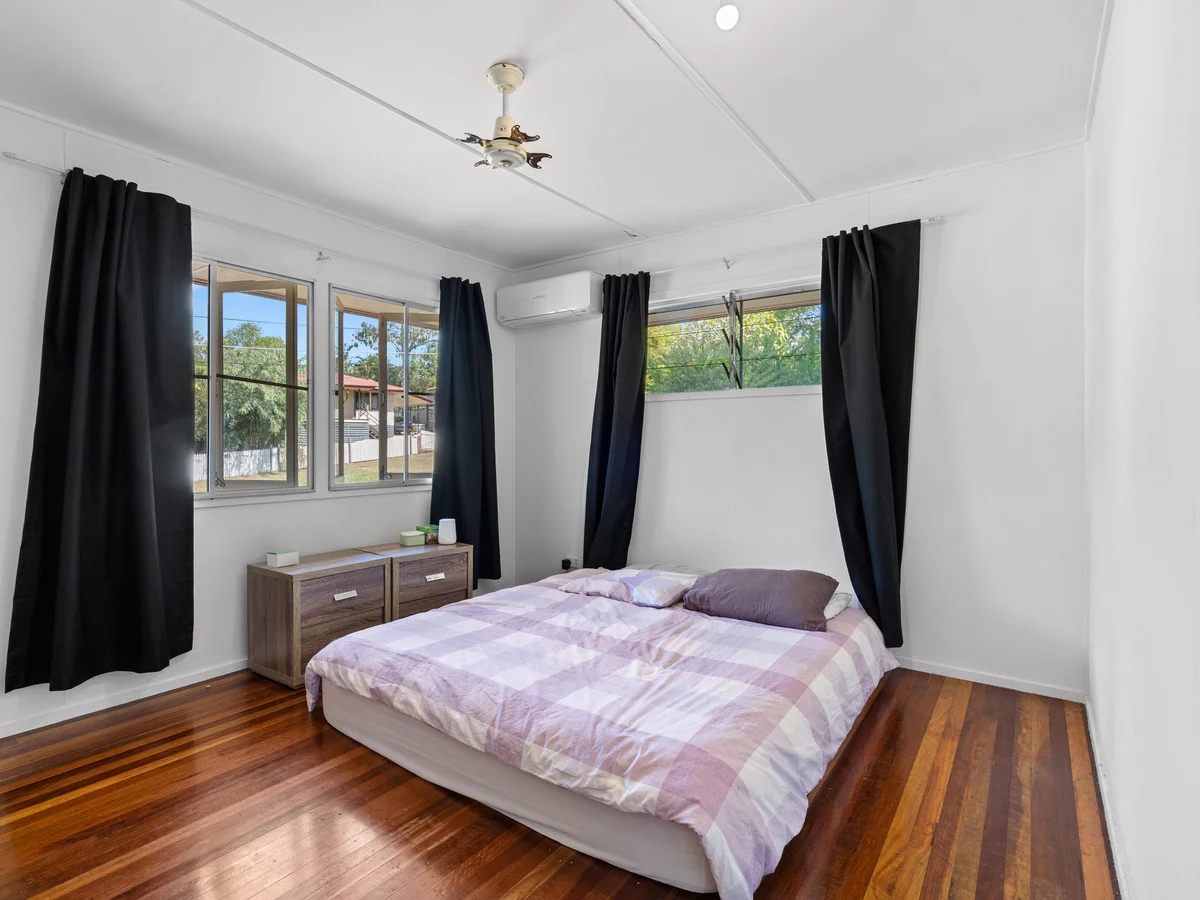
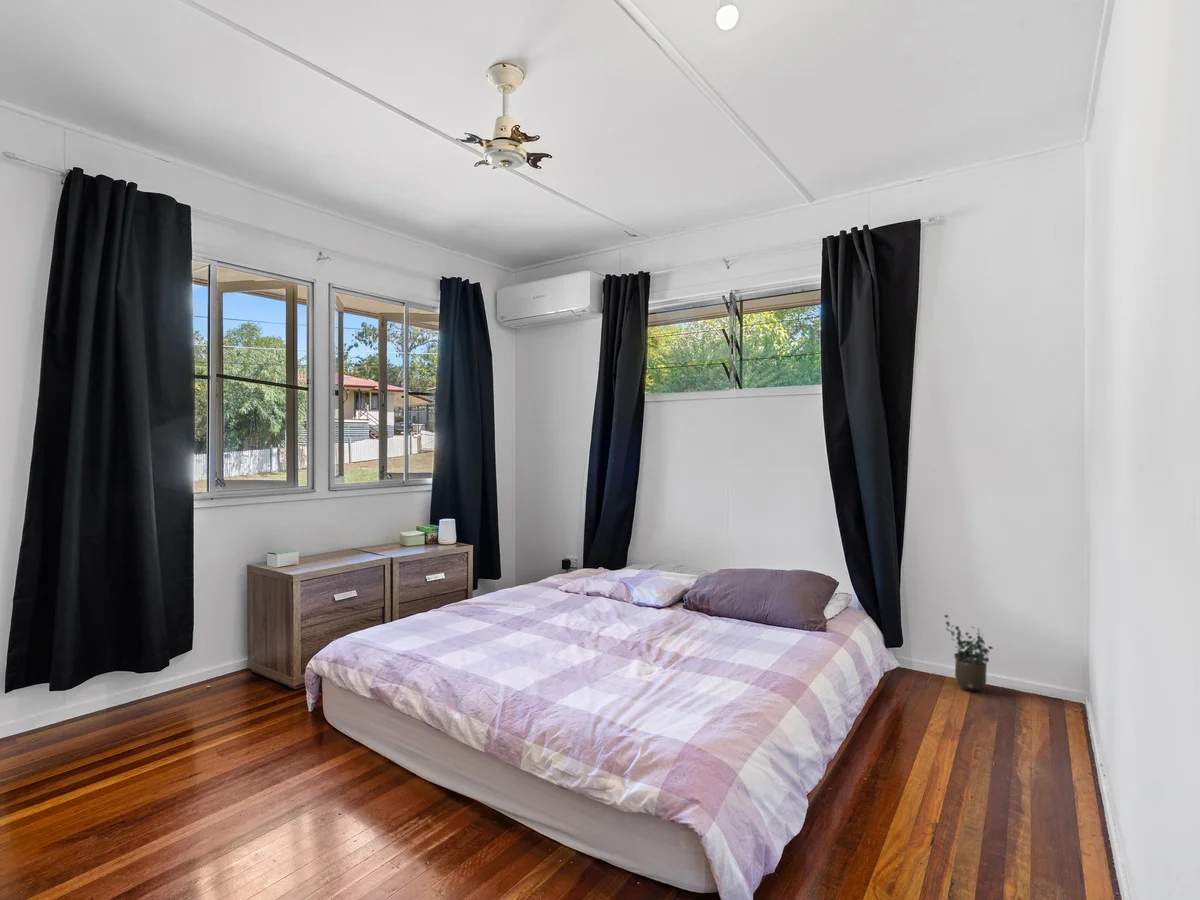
+ potted plant (968, 653)
